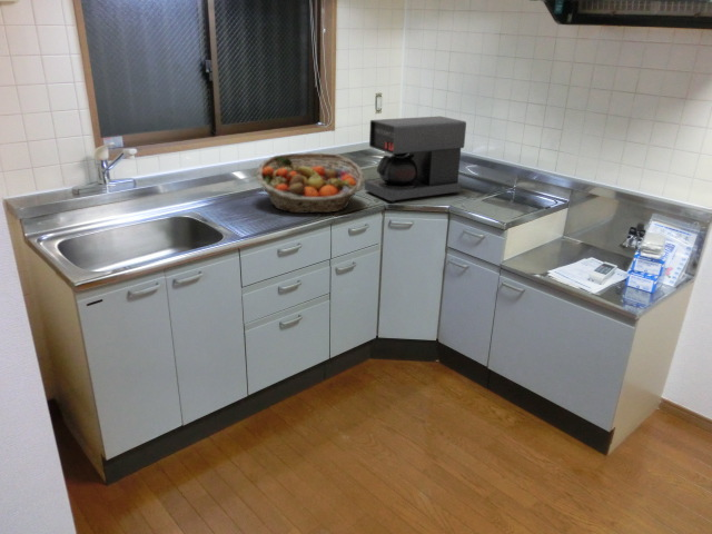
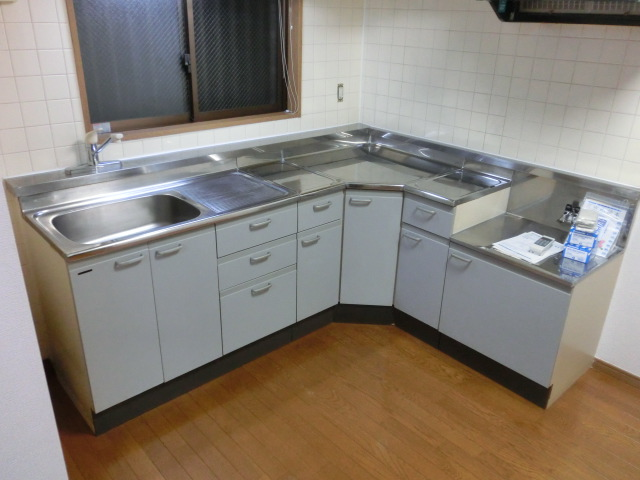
- fruit basket (310, 182)
- coffee maker (415, 157)
